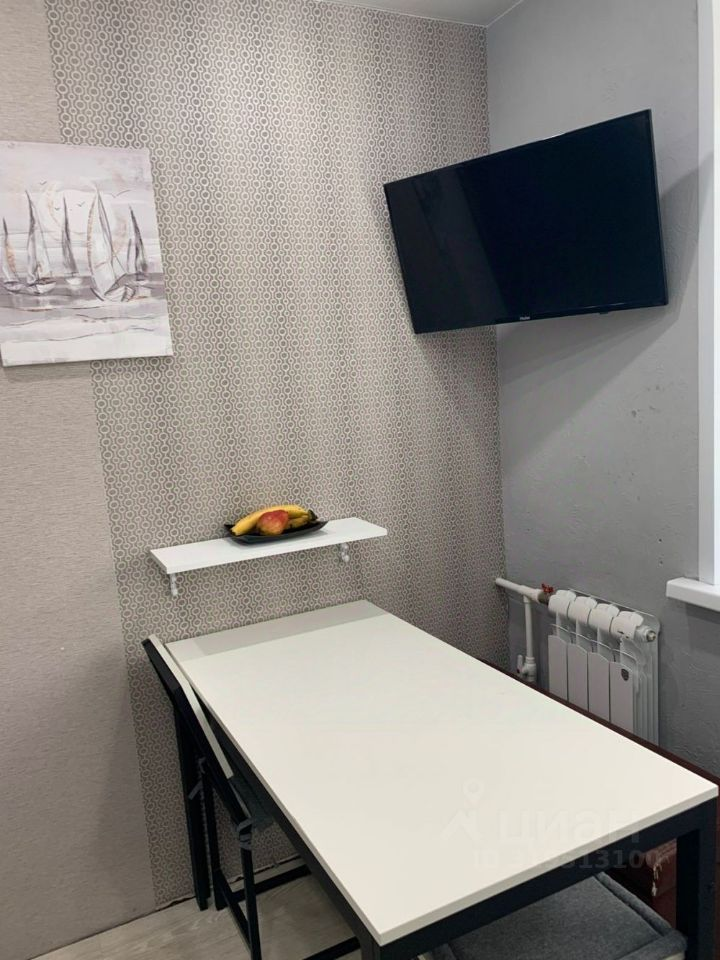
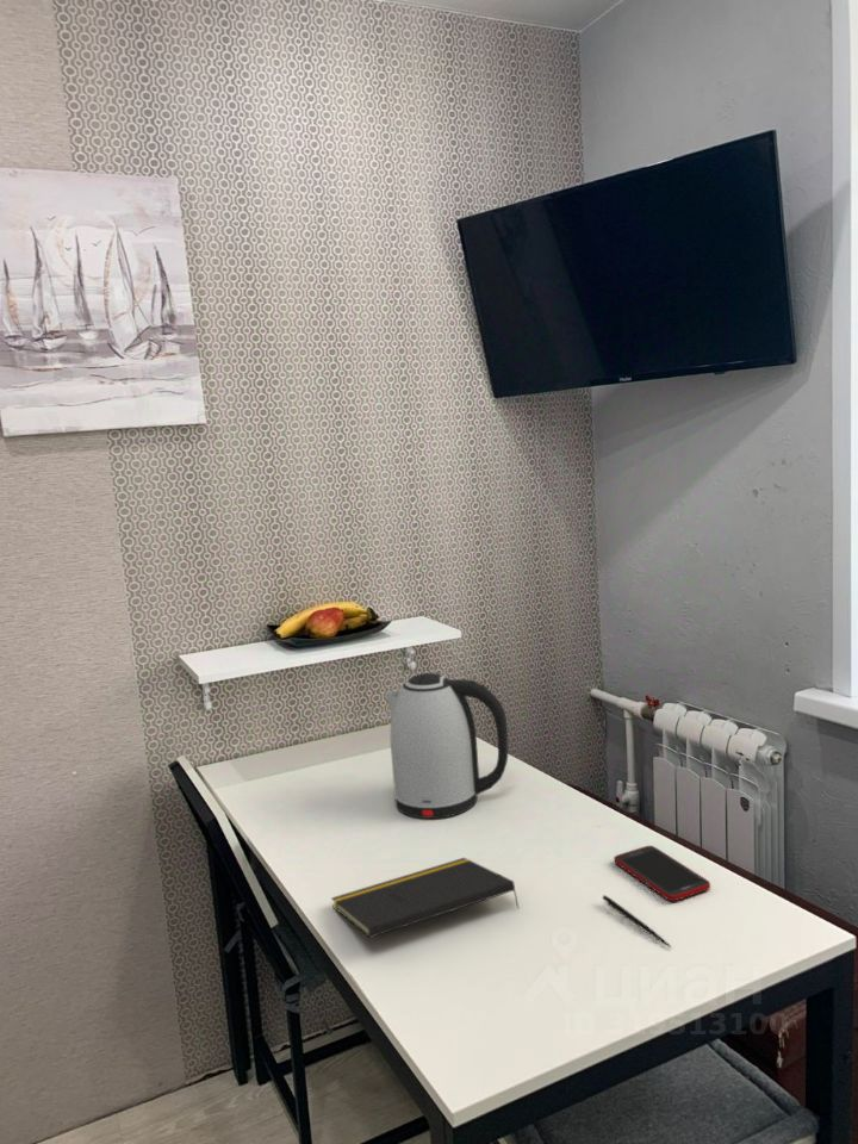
+ notepad (421, 894)
+ pen (635, 920)
+ cell phone (660, 871)
+ kettle (447, 738)
